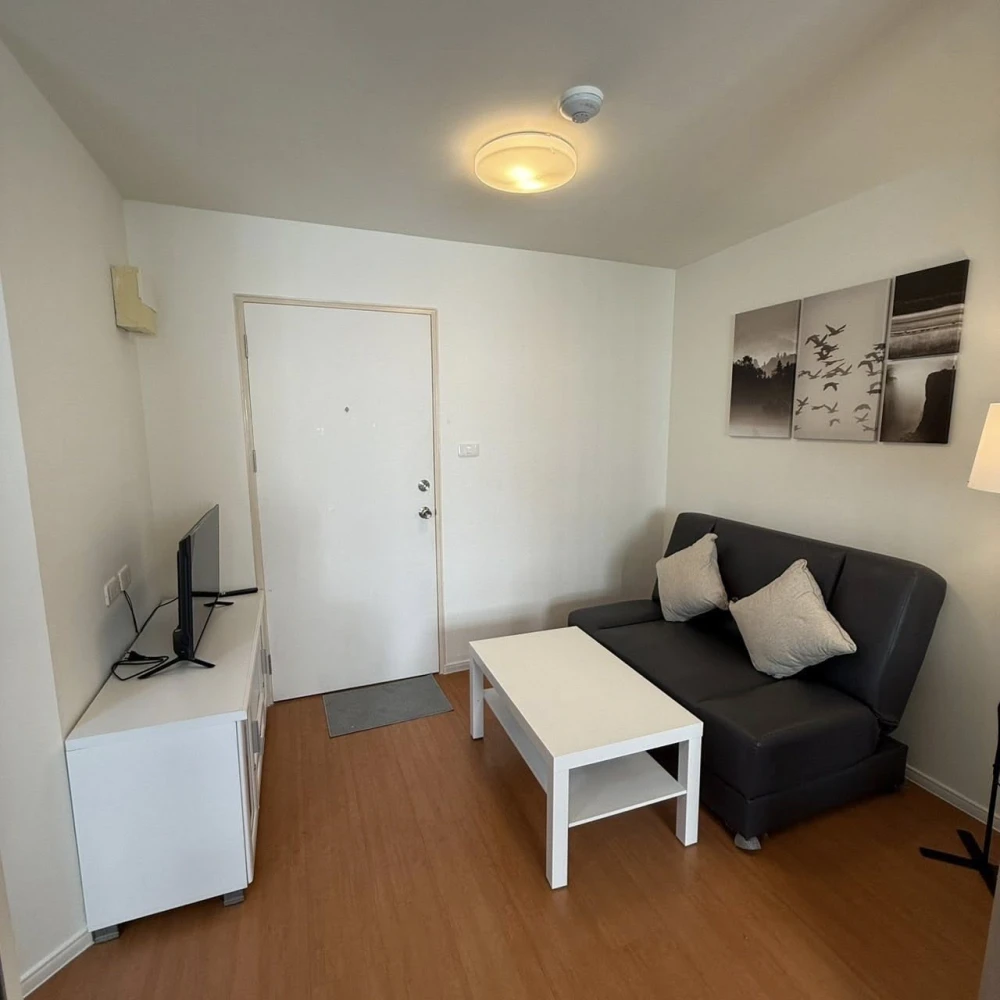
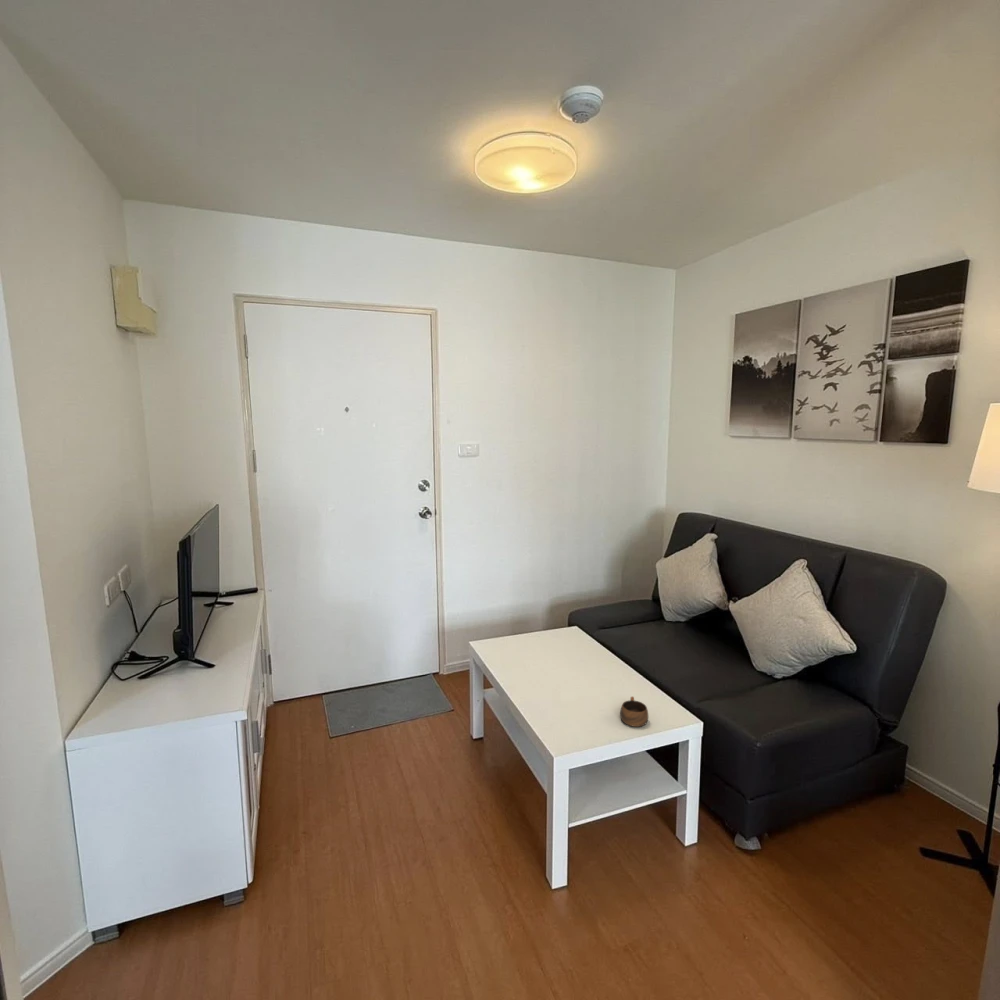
+ cup (634, 710)
